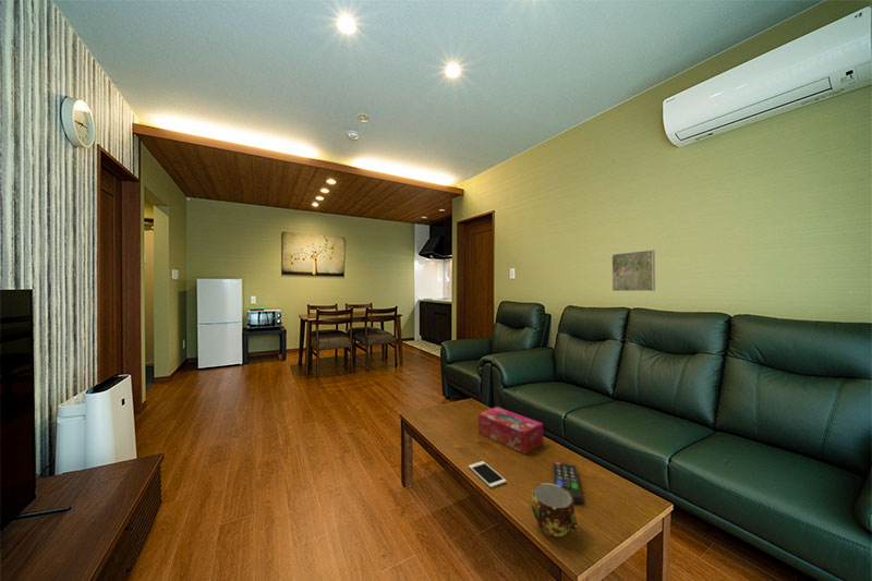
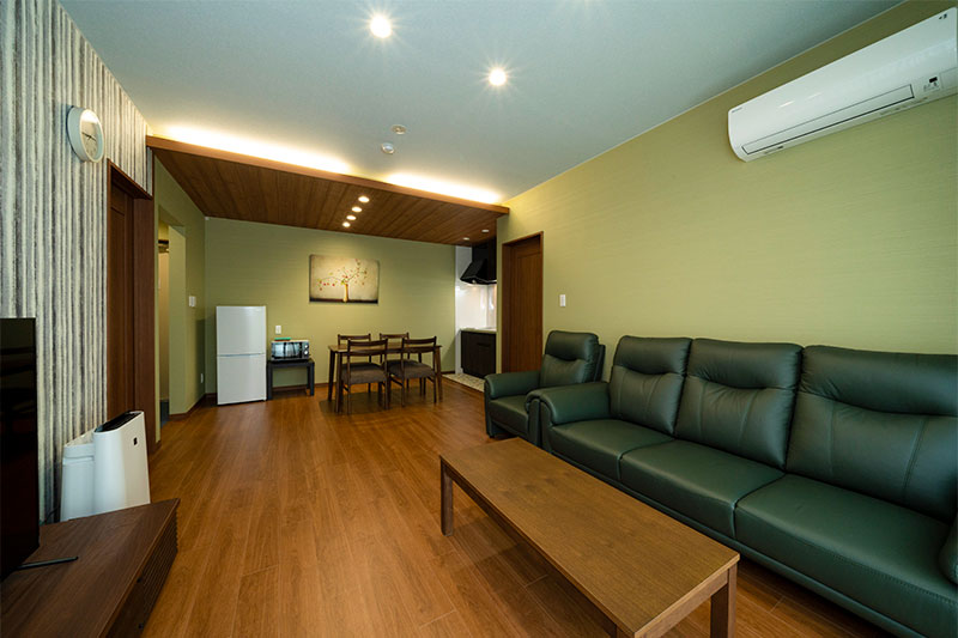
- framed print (632, 271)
- cell phone (486, 473)
- tissue box (509, 427)
- remote control (566, 480)
- cup (555, 511)
